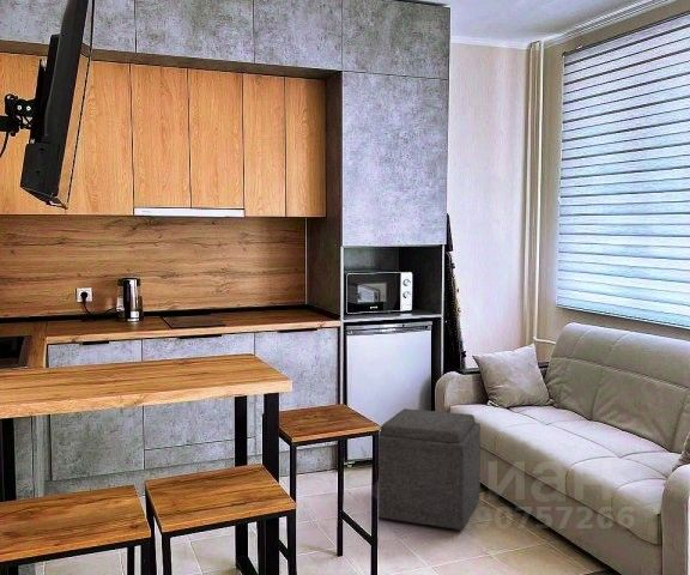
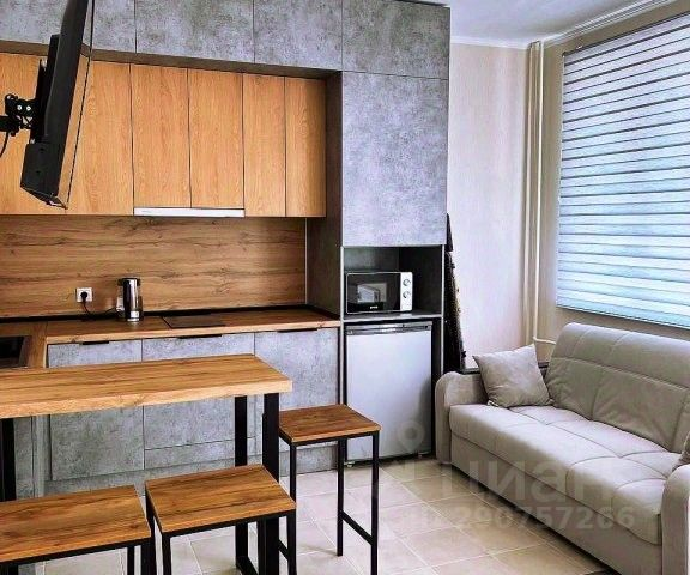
- ottoman (428, 464)
